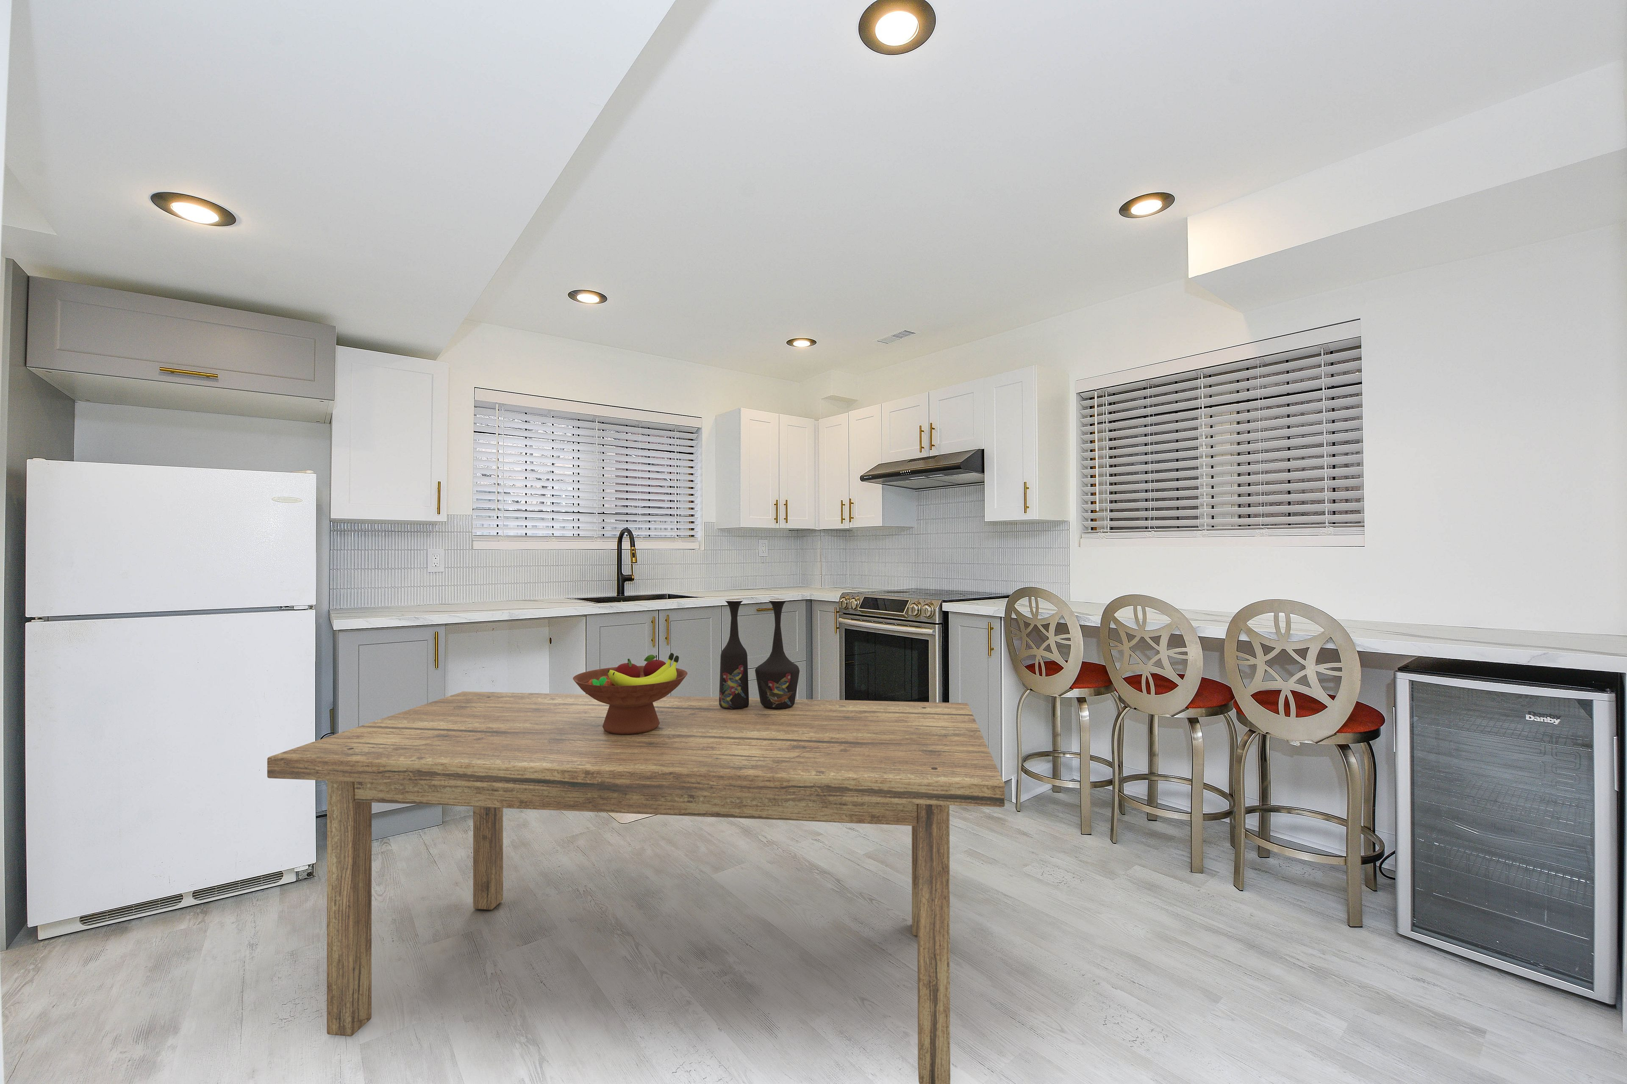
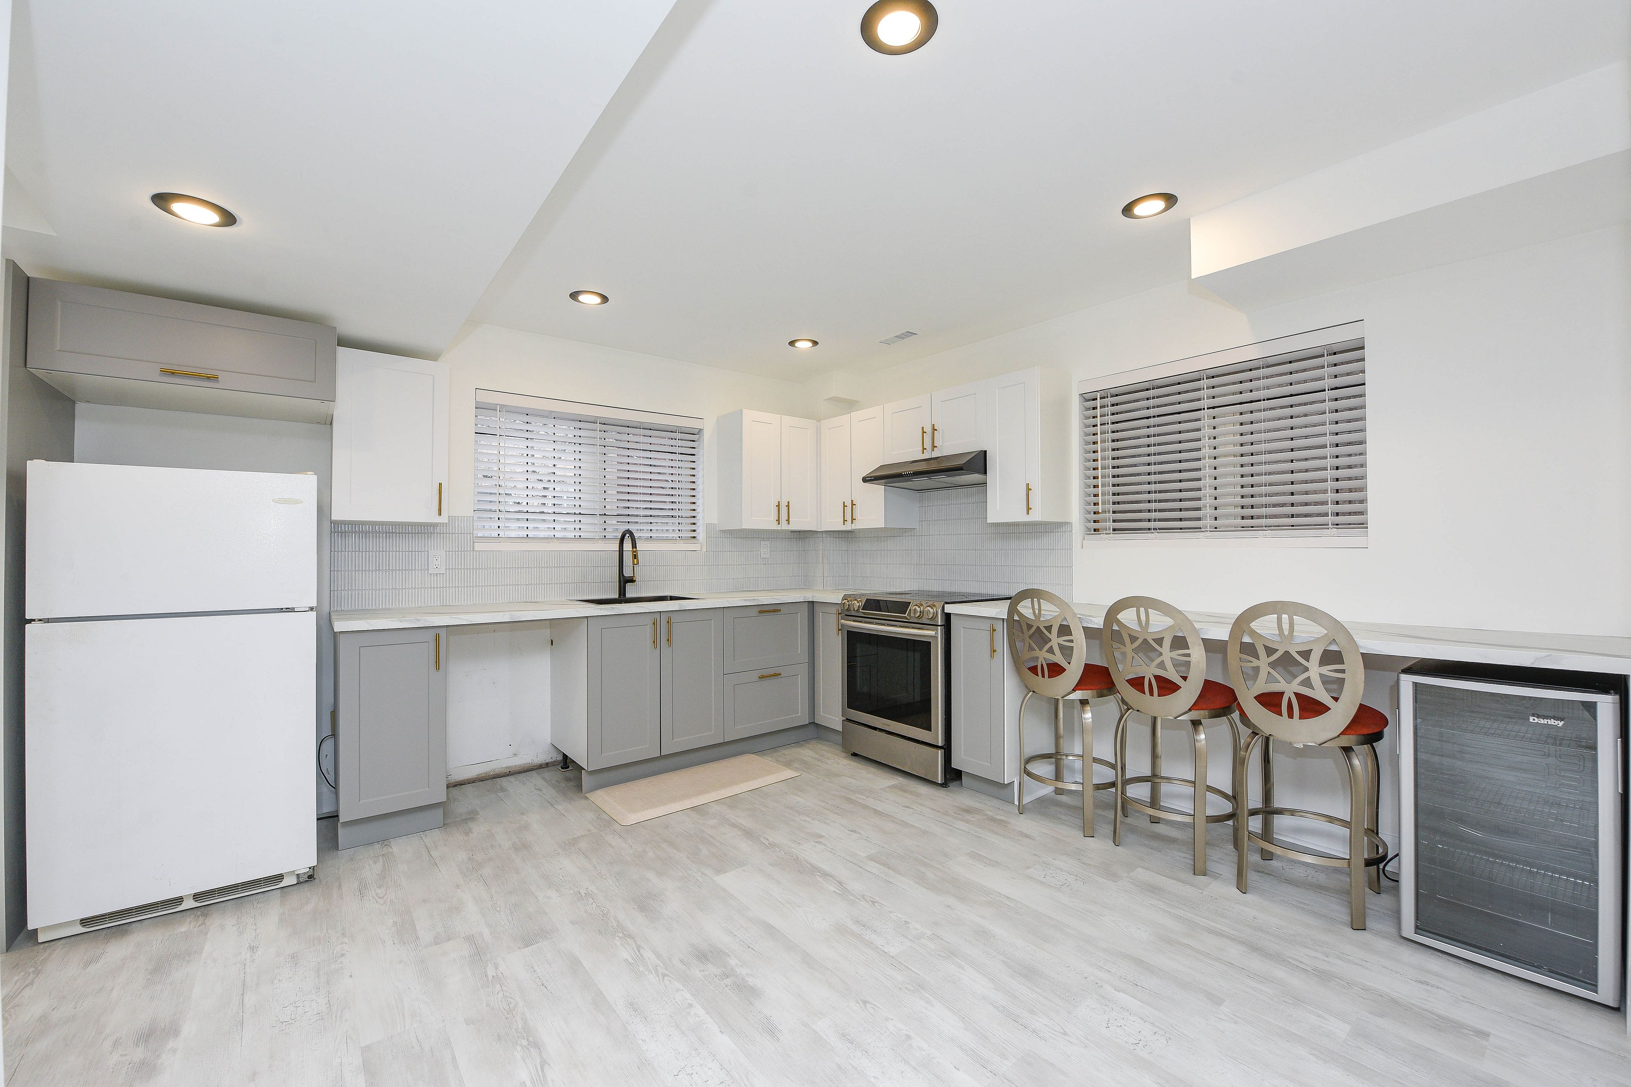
- vase (767, 659)
- dining table (672, 815)
- fruit bowl (631, 690)
